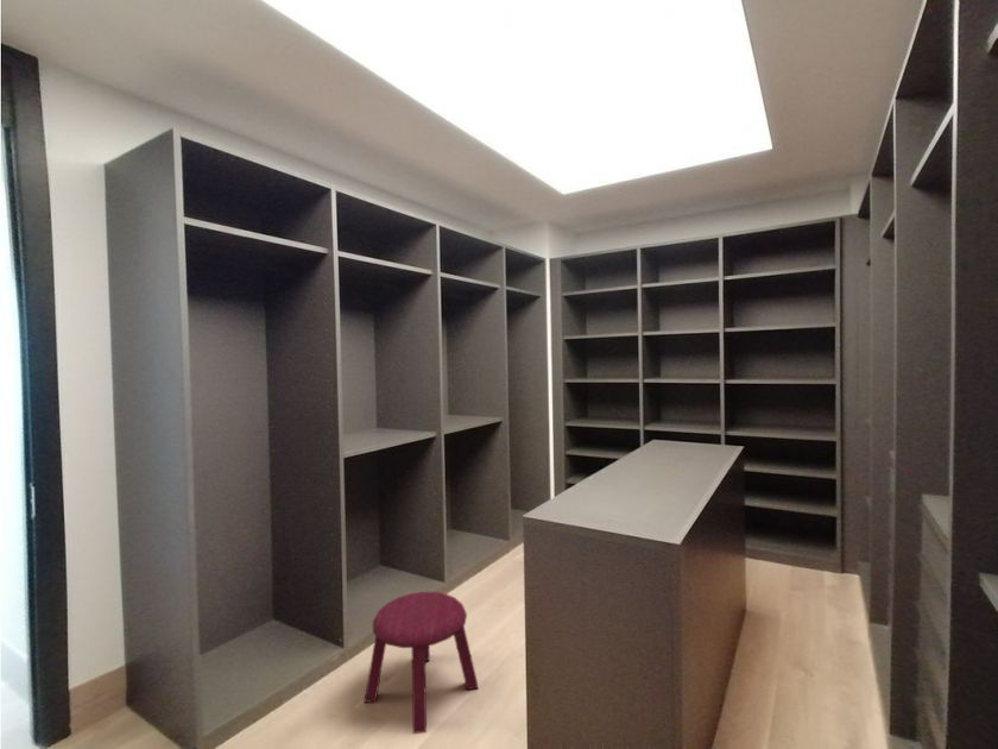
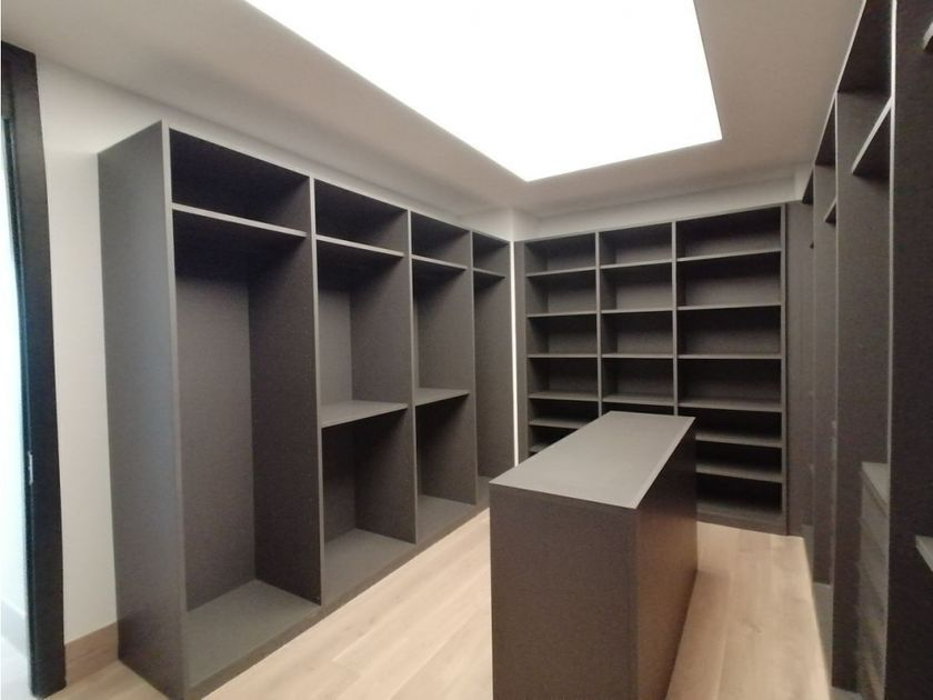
- stool (421, 649)
